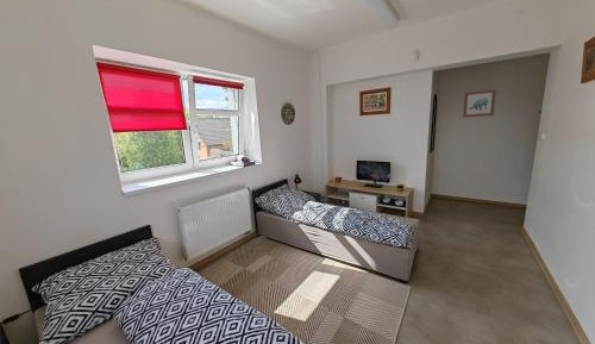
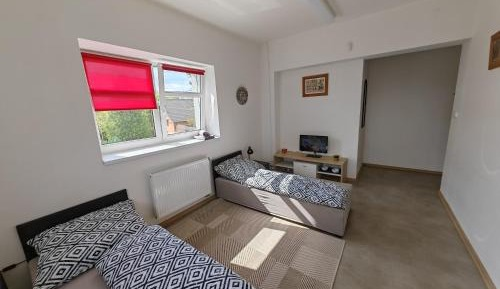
- wall art (478, 104)
